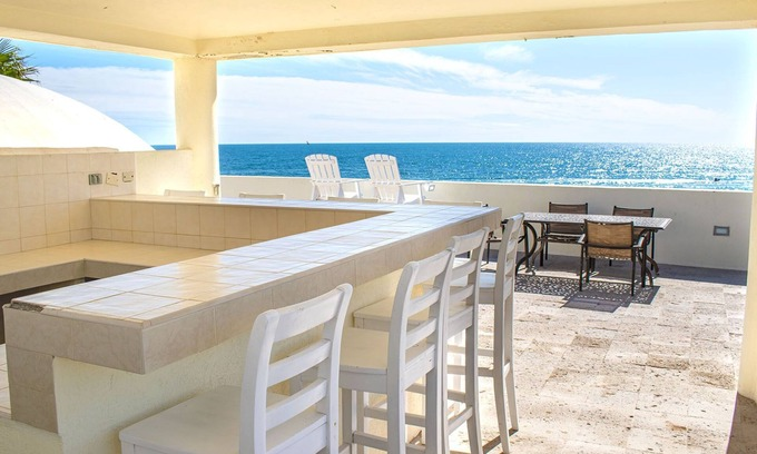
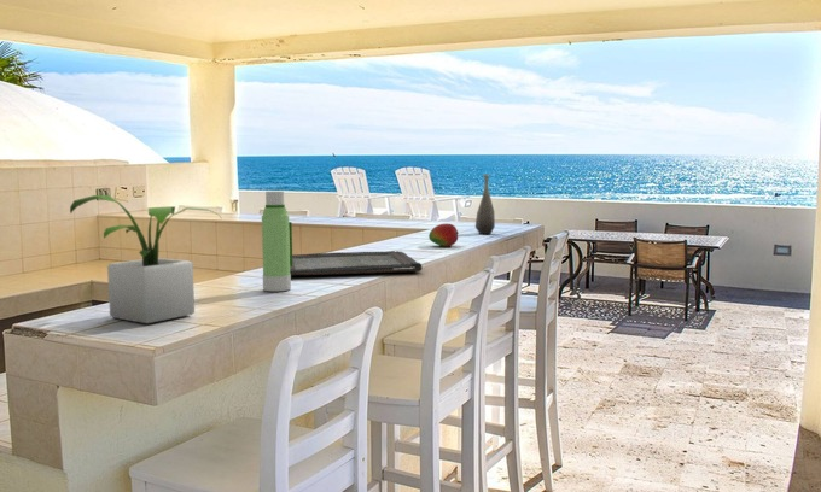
+ potted plant (146, 254)
+ serving tray (347, 262)
+ bottle (485, 204)
+ water bottle (276, 240)
+ fruit (443, 234)
